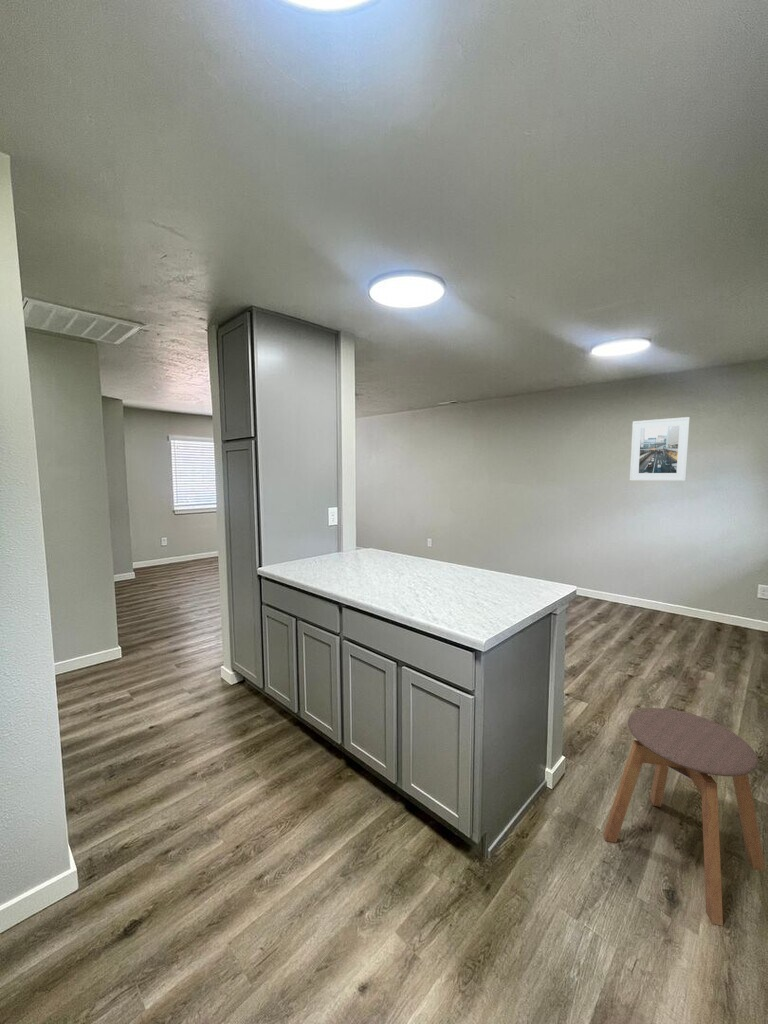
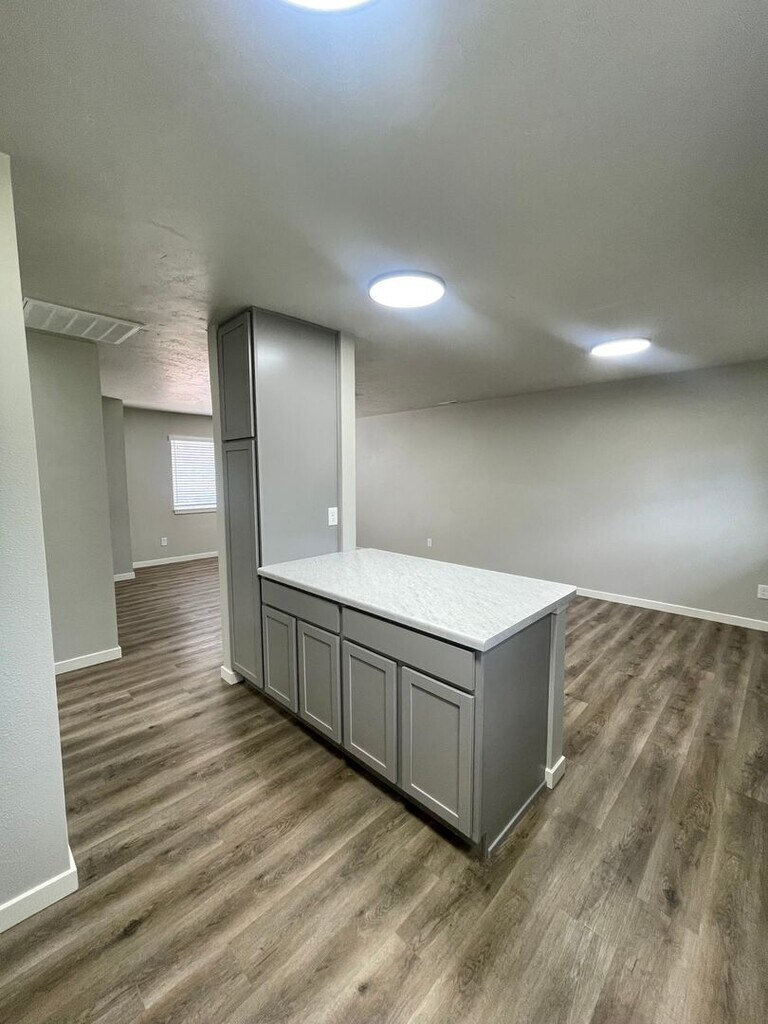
- stool (695, 785)
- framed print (658, 450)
